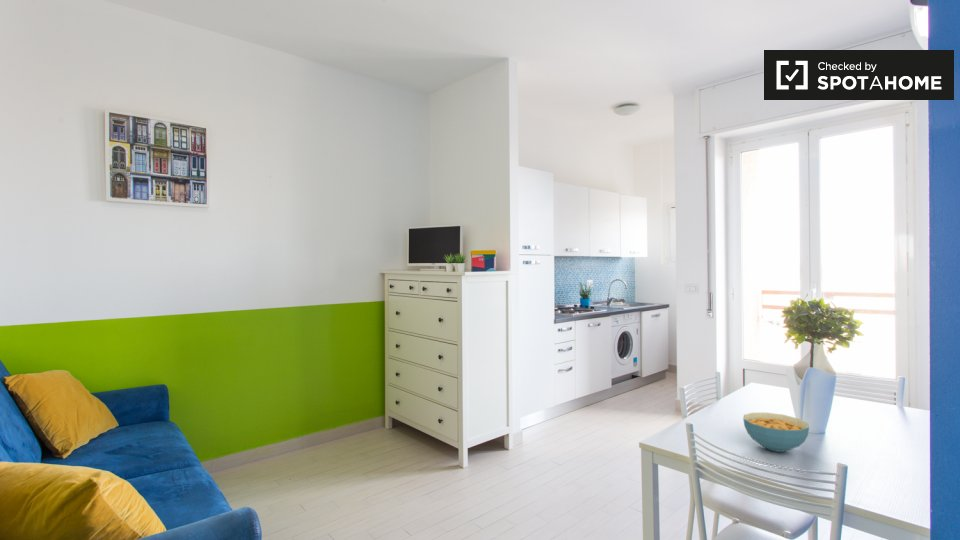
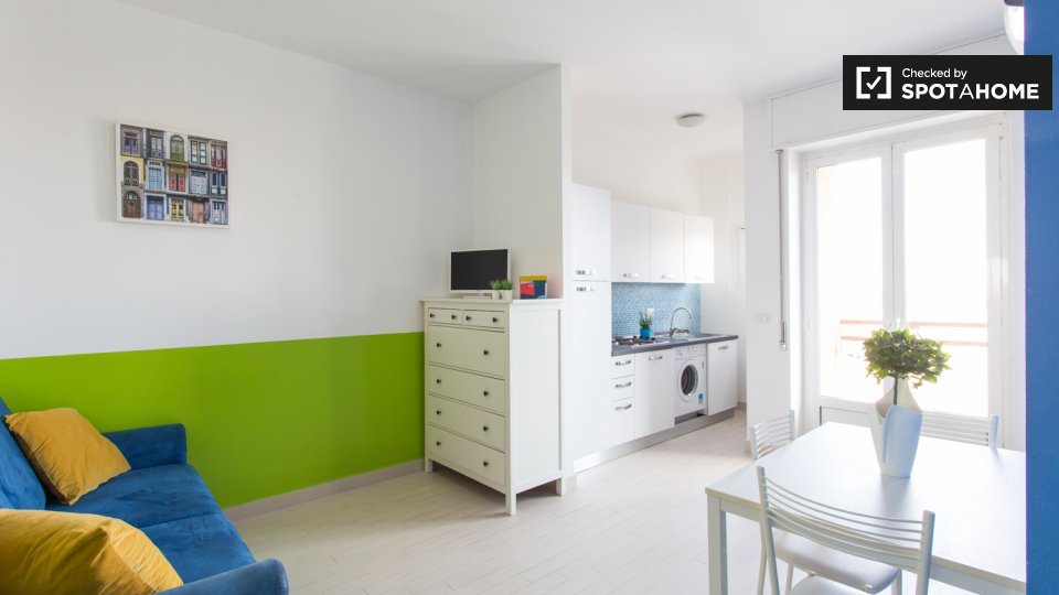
- cereal bowl (775, 434)
